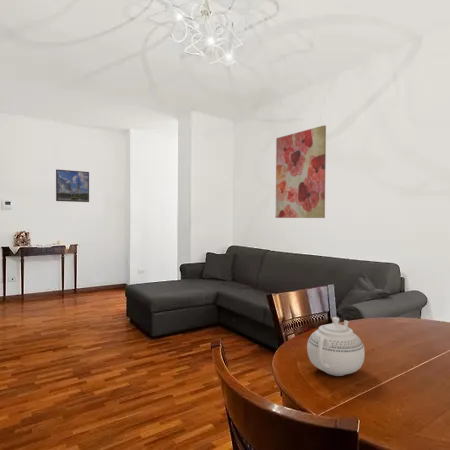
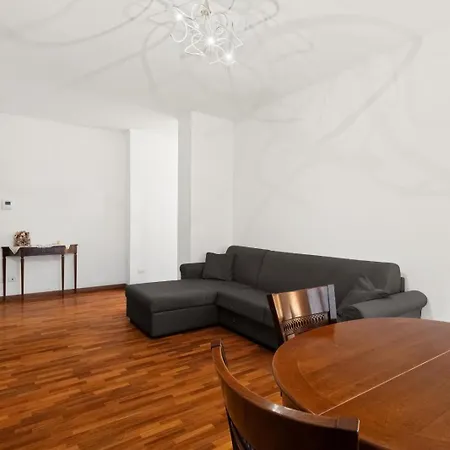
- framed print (72, 186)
- wall art (298, 175)
- teapot (334, 344)
